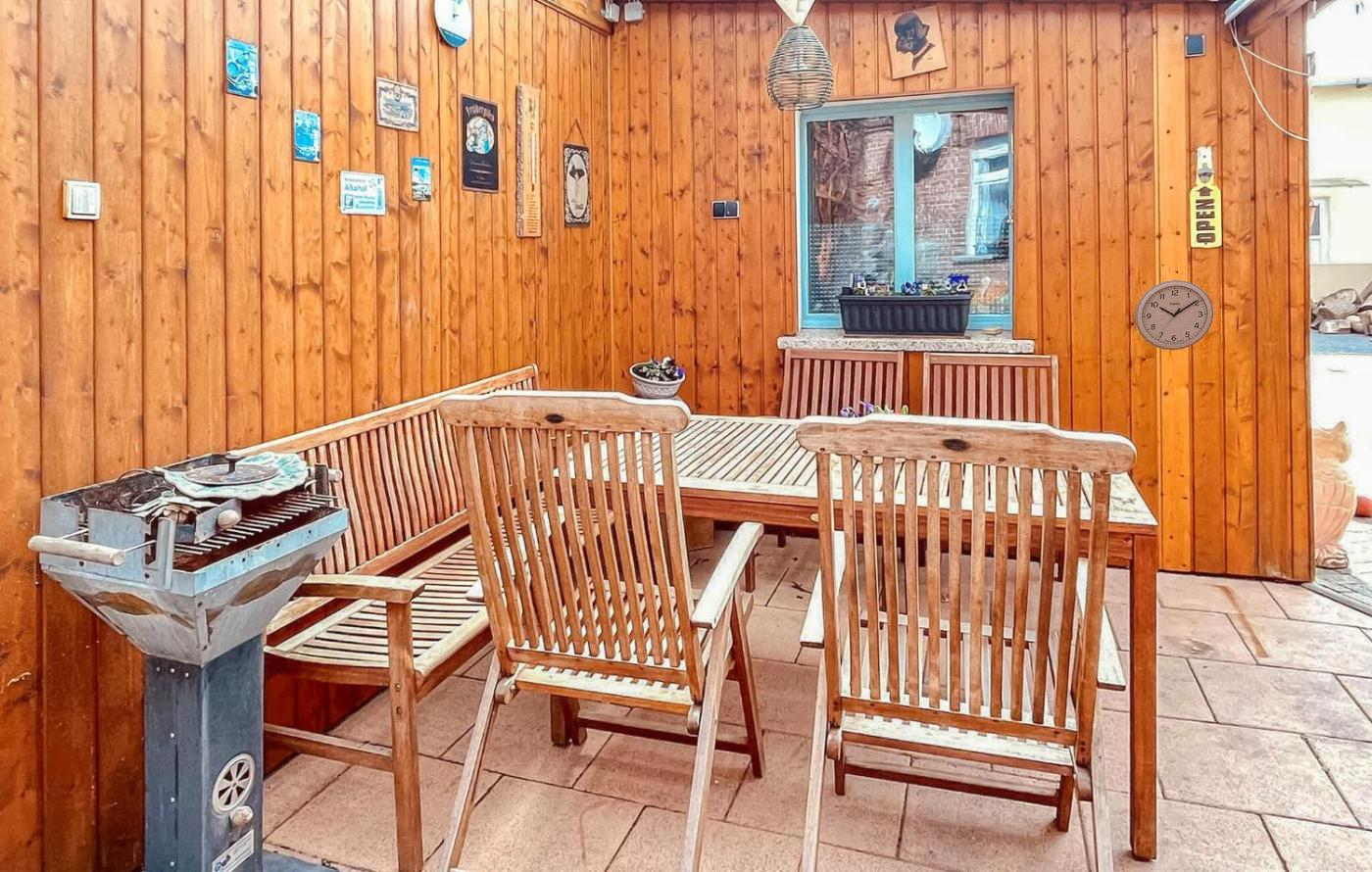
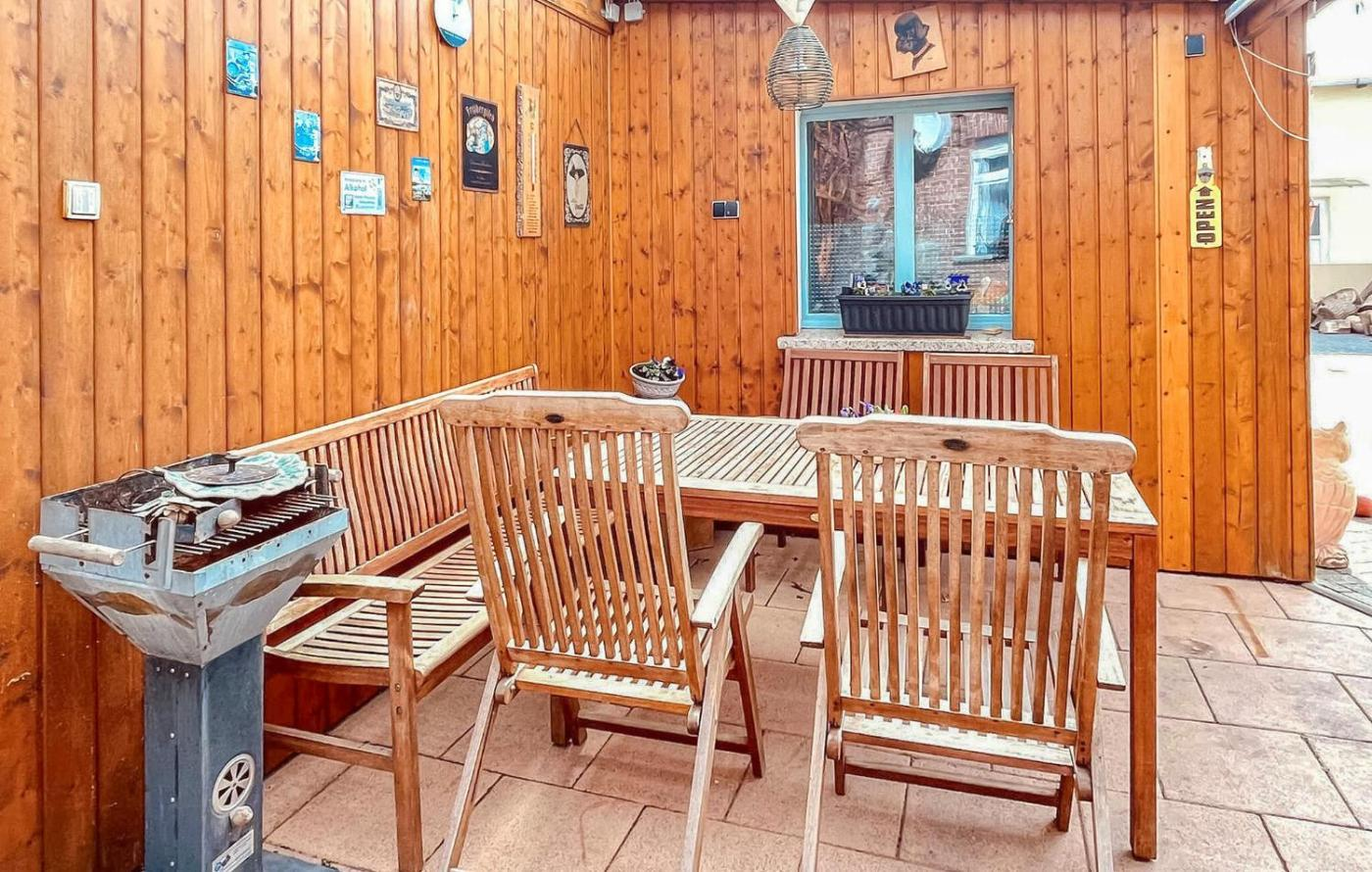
- wall clock (1174, 315)
